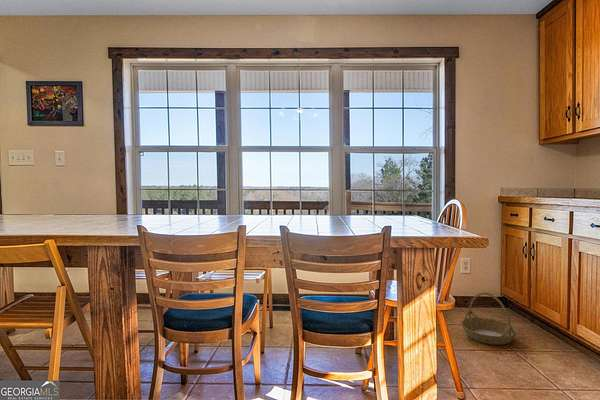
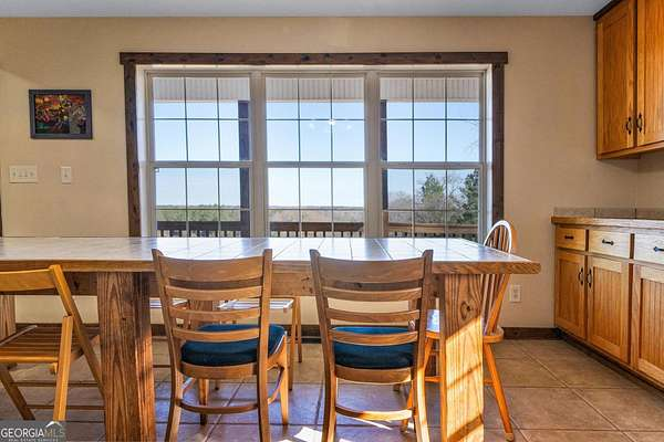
- basket (488, 318)
